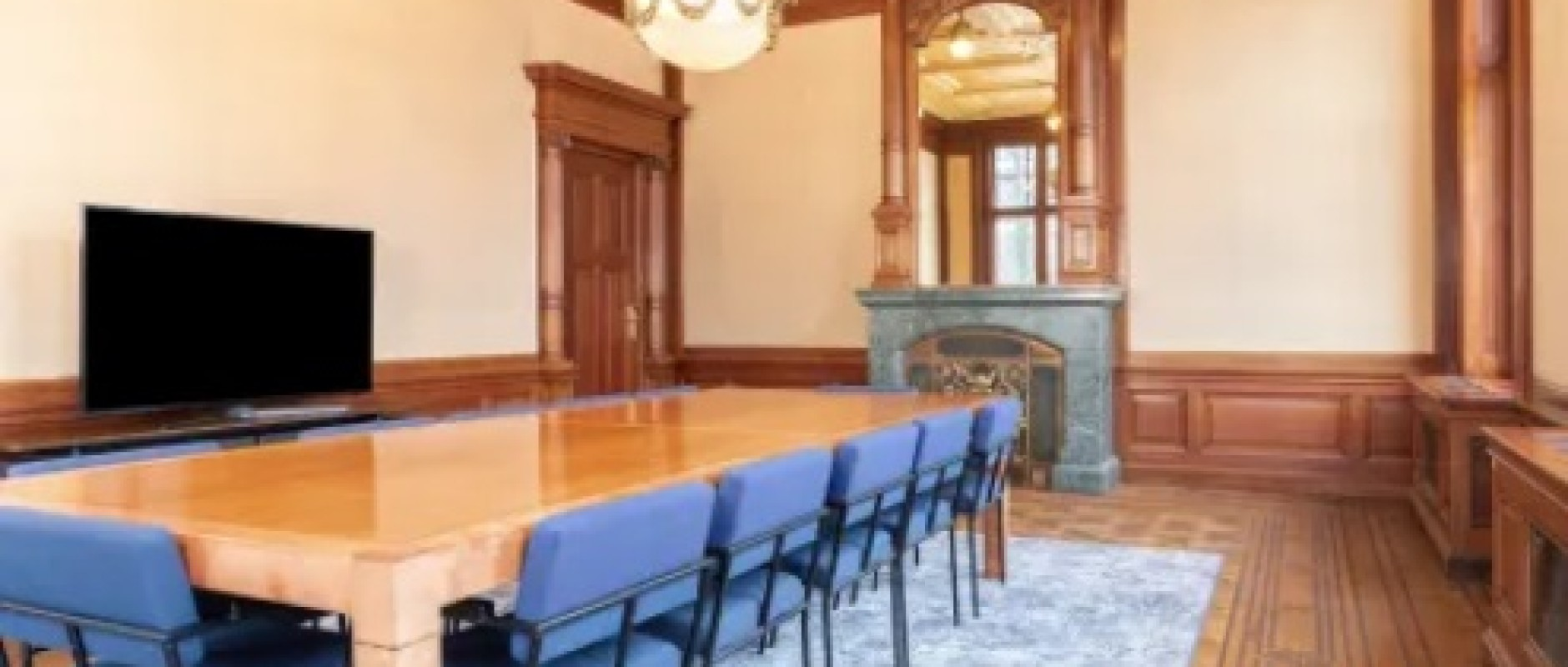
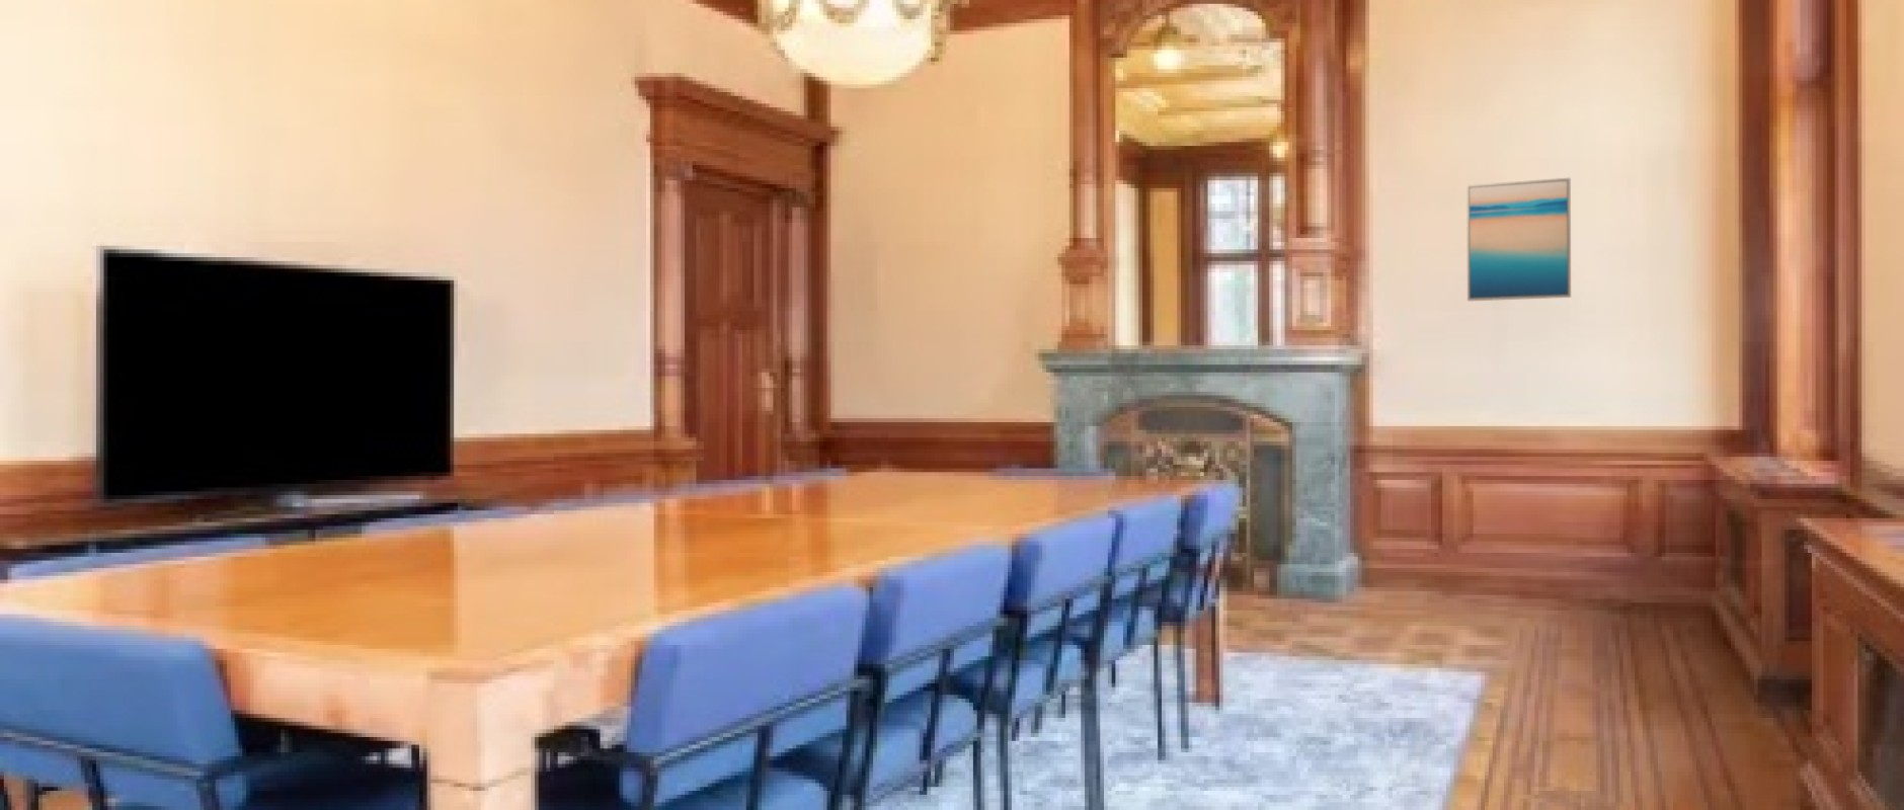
+ wall art (1518, 240)
